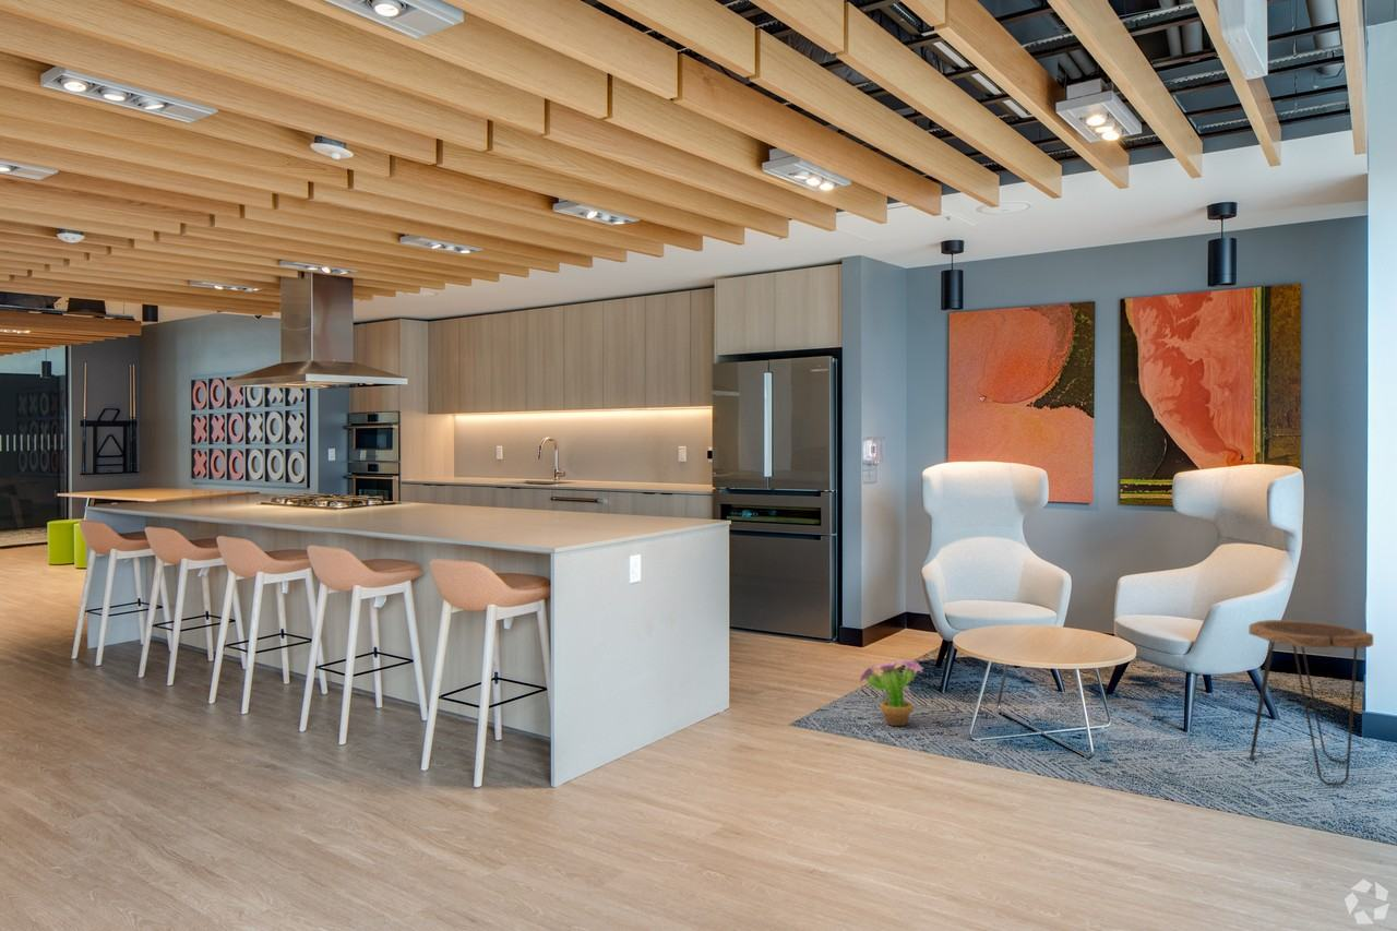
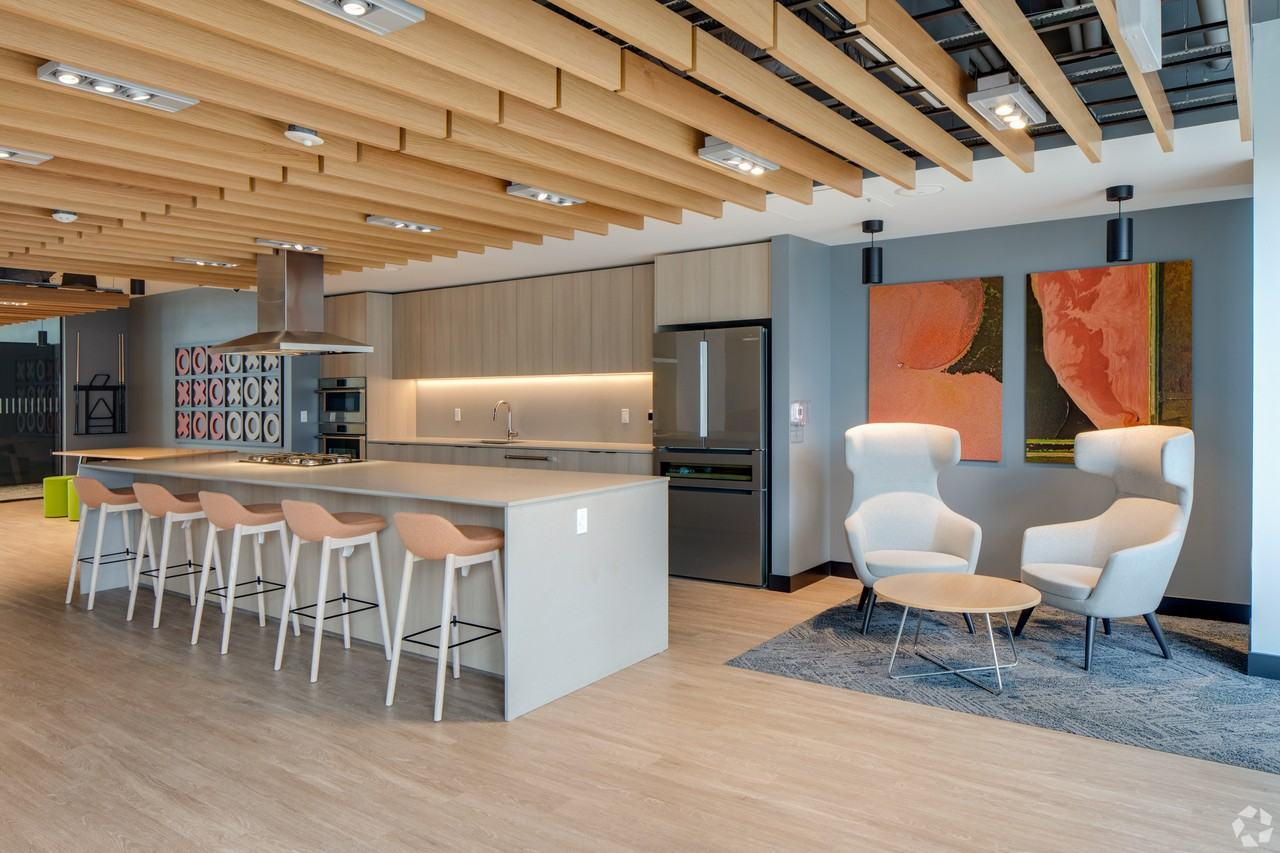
- side table (1305, 699)
- decorative plant (891, 690)
